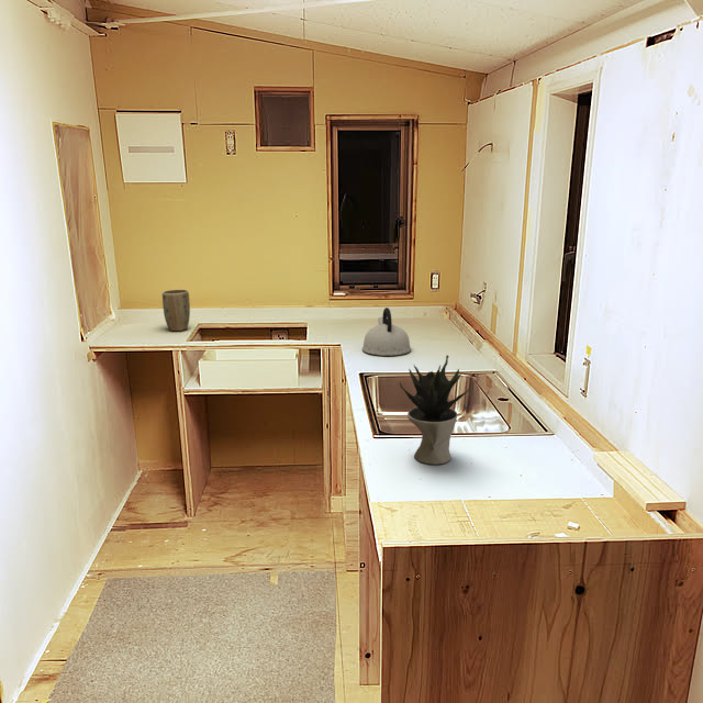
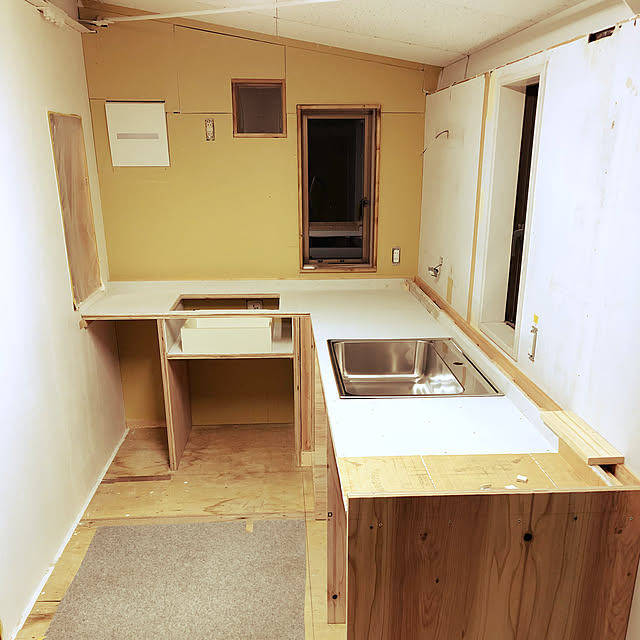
- potted plant (433, 410)
- kettle (386, 327)
- plant pot (177, 310)
